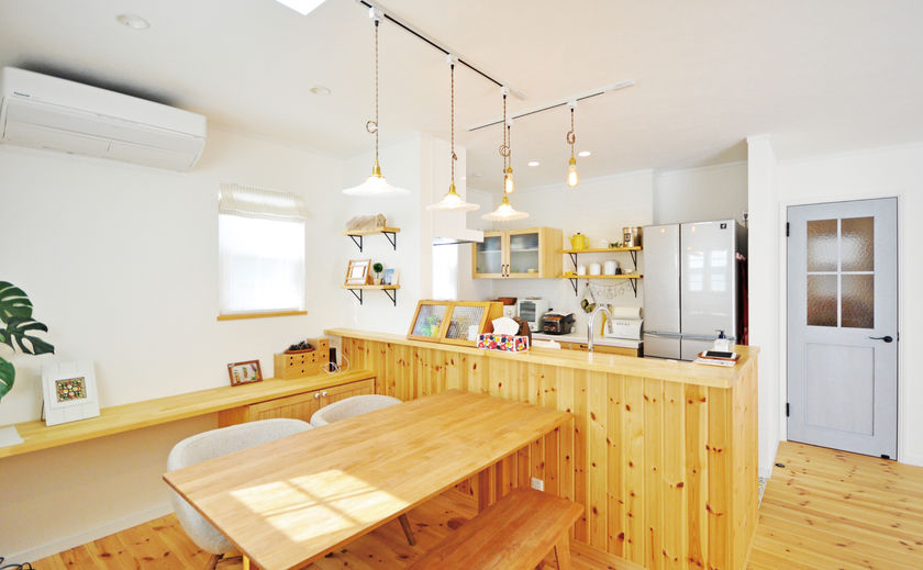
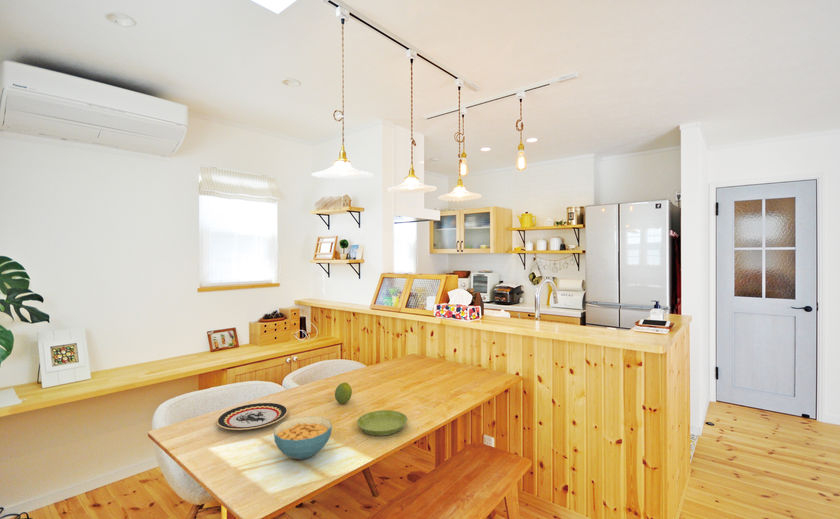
+ plate (253, 417)
+ cereal bowl (303, 441)
+ fruit (343, 392)
+ saucer (382, 423)
